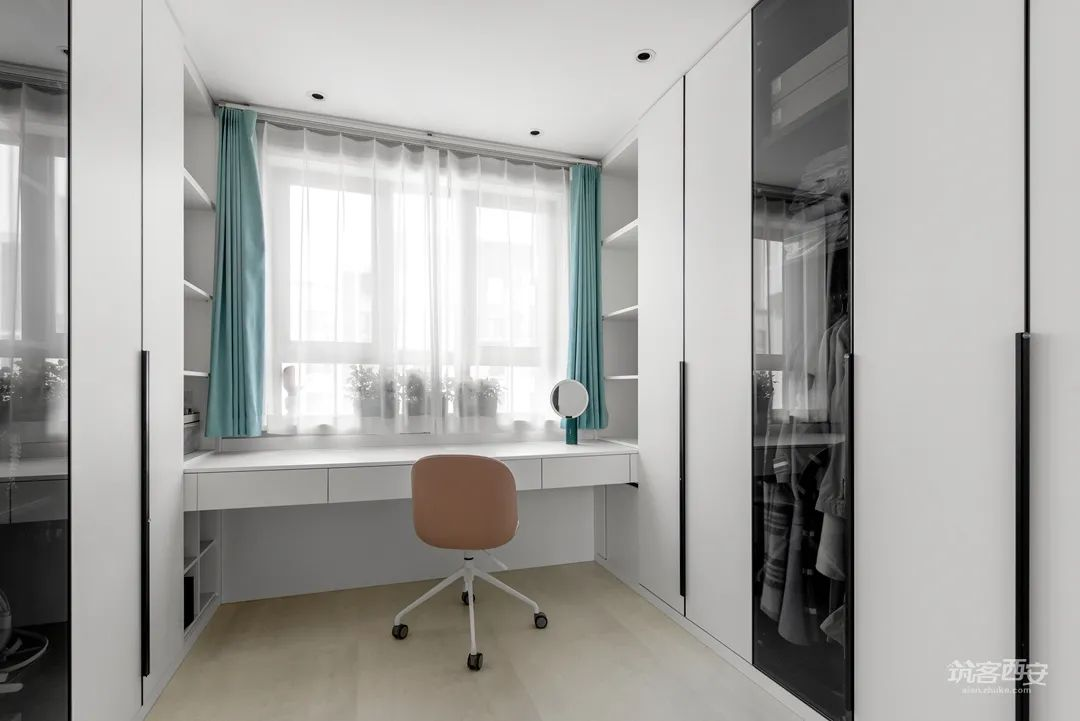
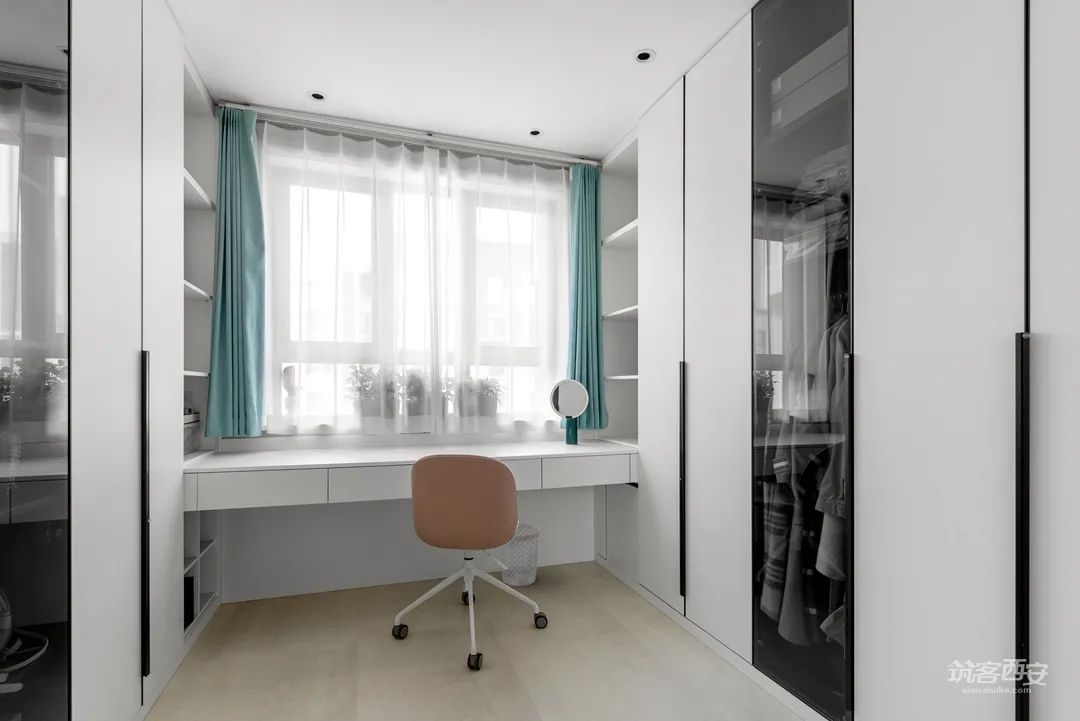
+ wastebasket (518, 554)
